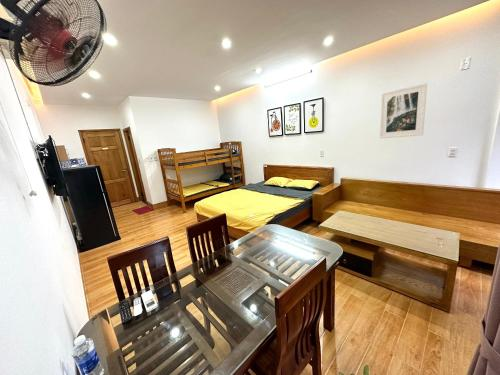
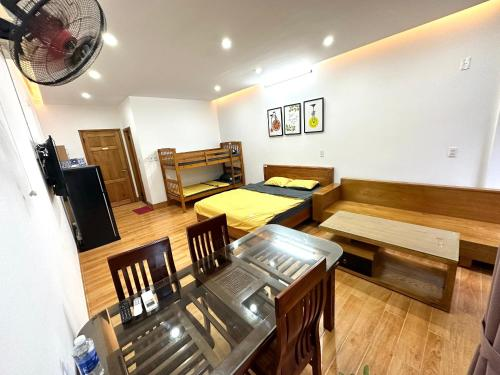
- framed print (401, 113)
